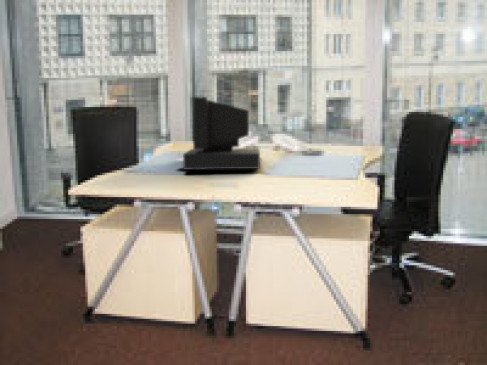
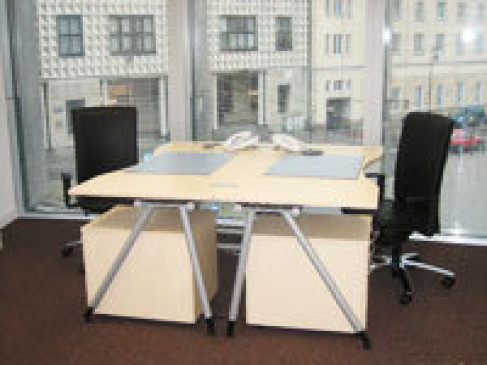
- monitor (218, 131)
